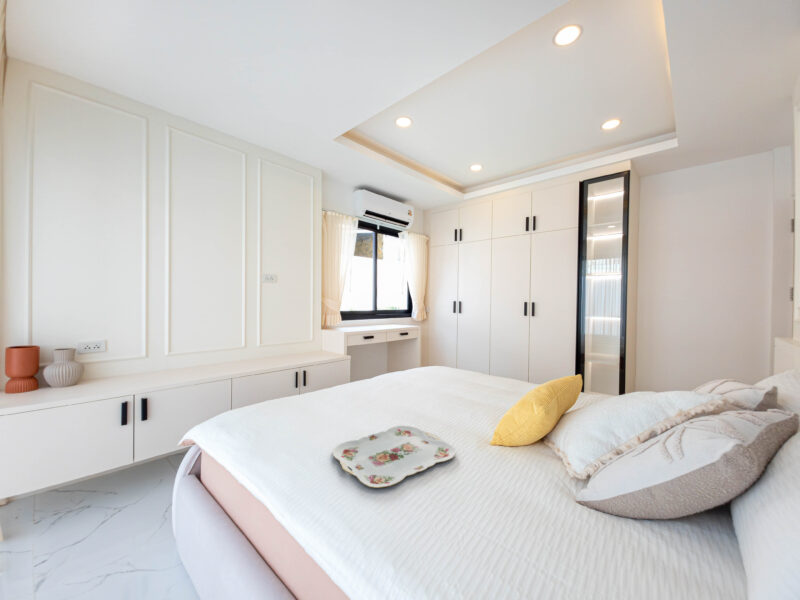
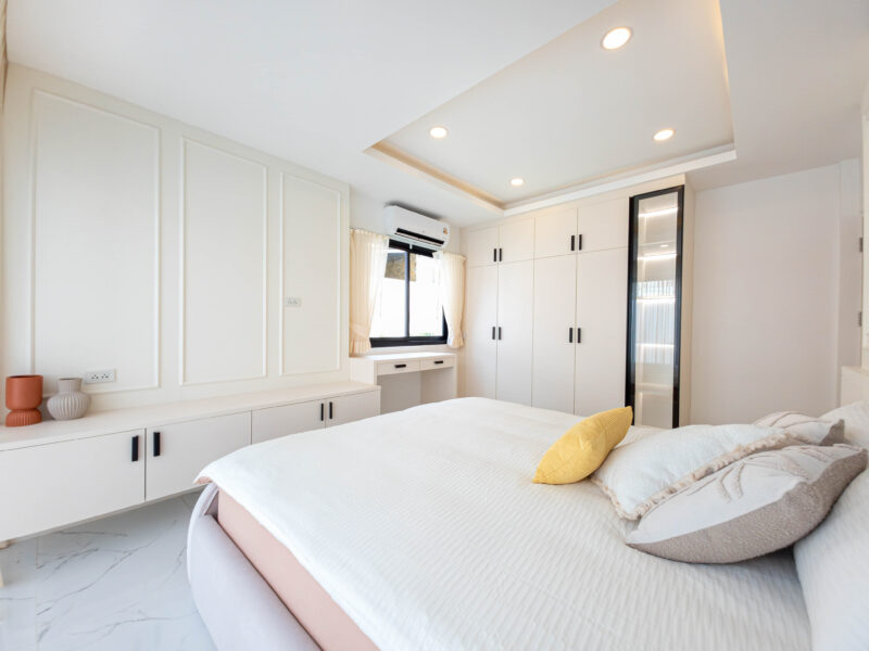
- serving tray (394, 452)
